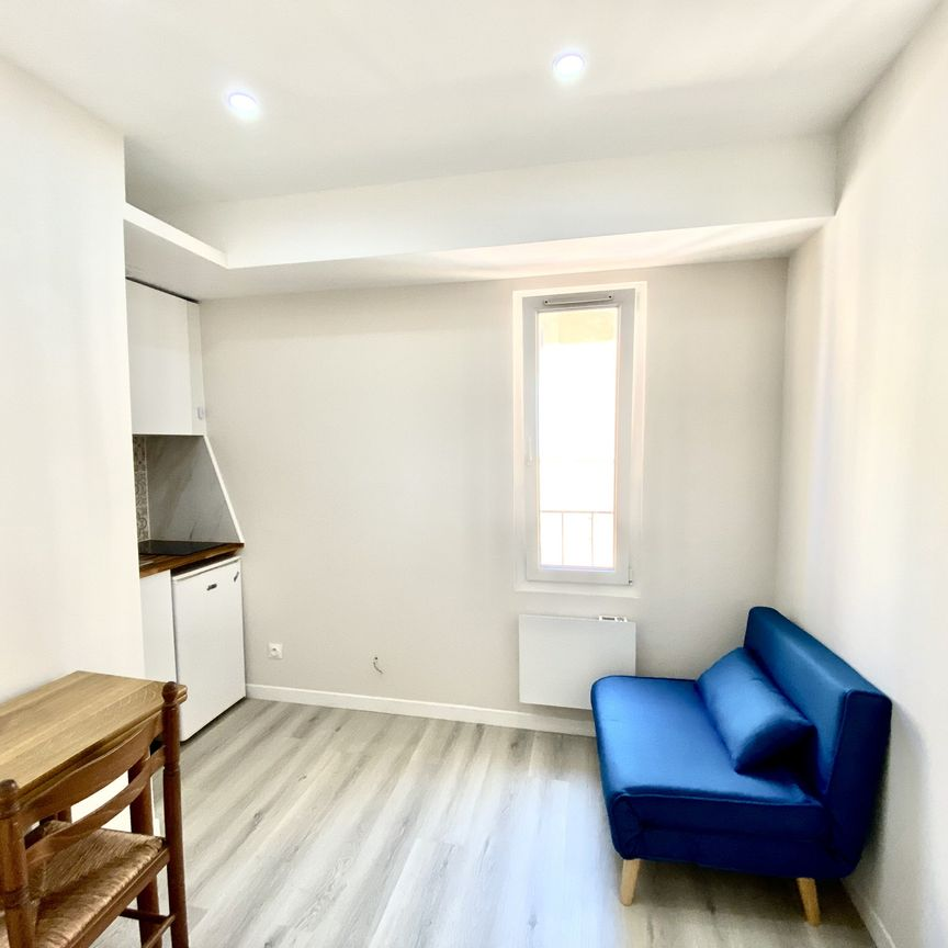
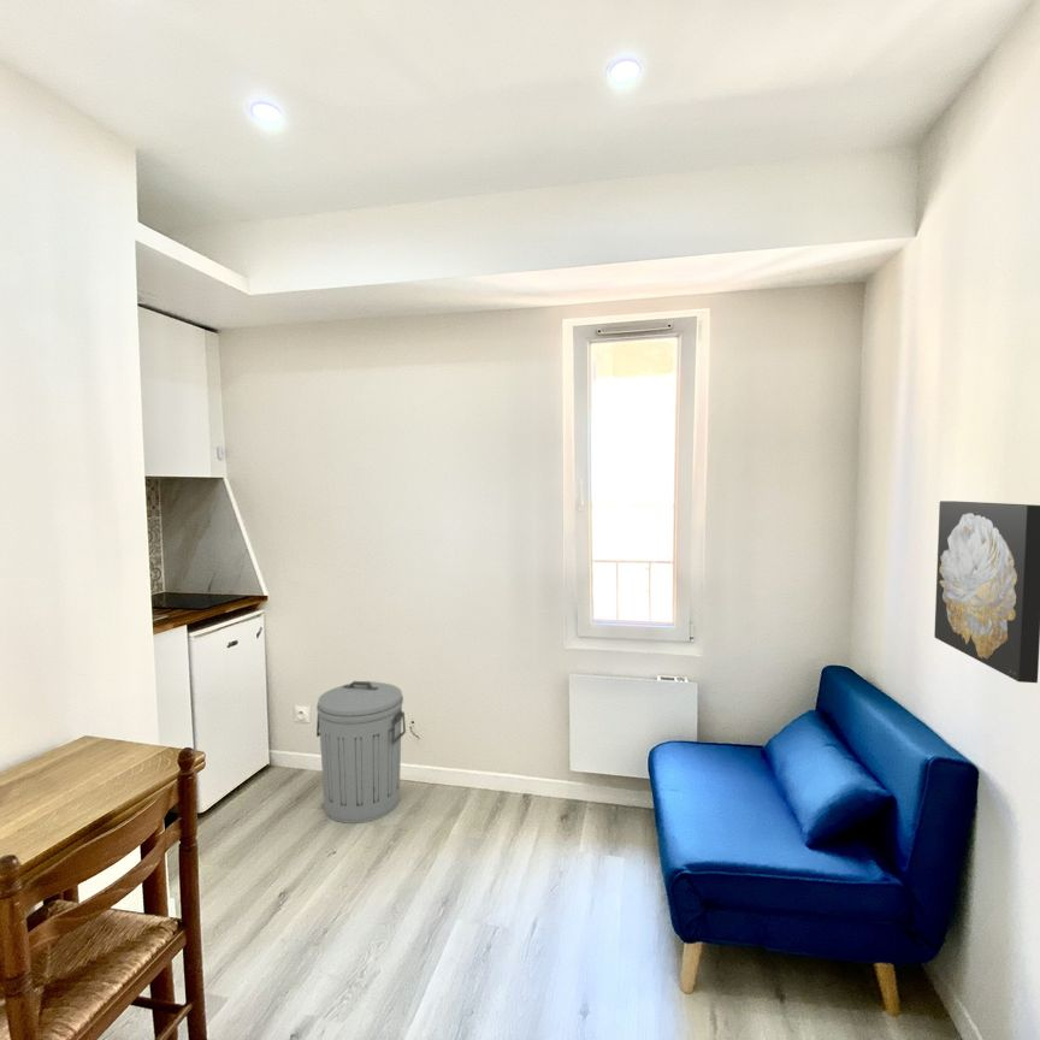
+ trash can (361, 743)
+ wall art (983, 580)
